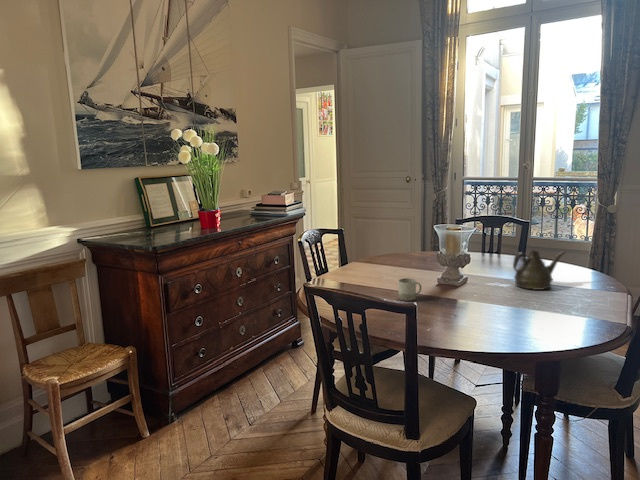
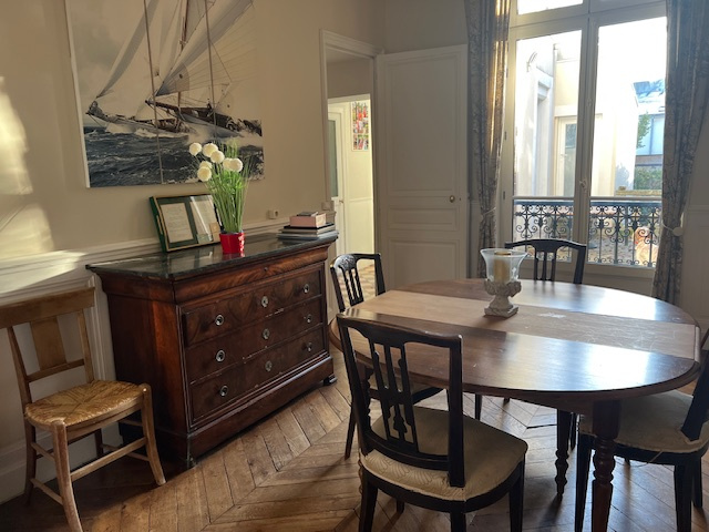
- teapot (540, 268)
- cup (410, 288)
